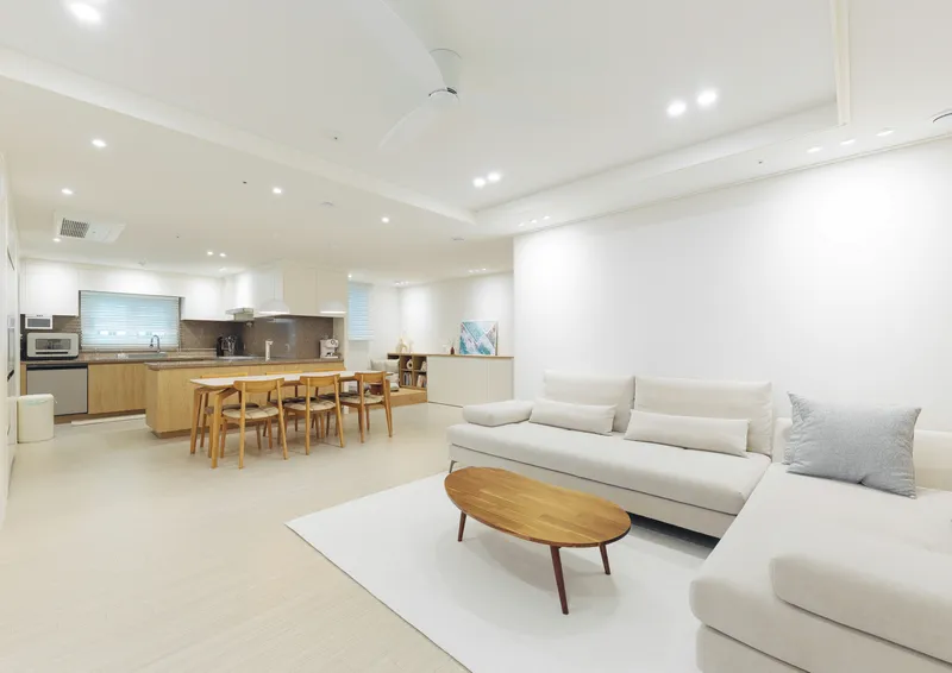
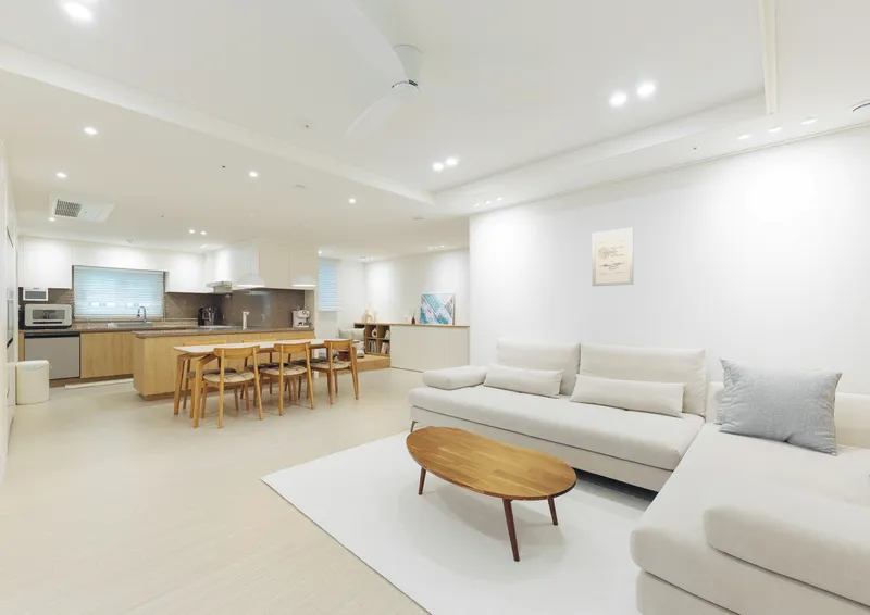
+ wall art (611, 258)
